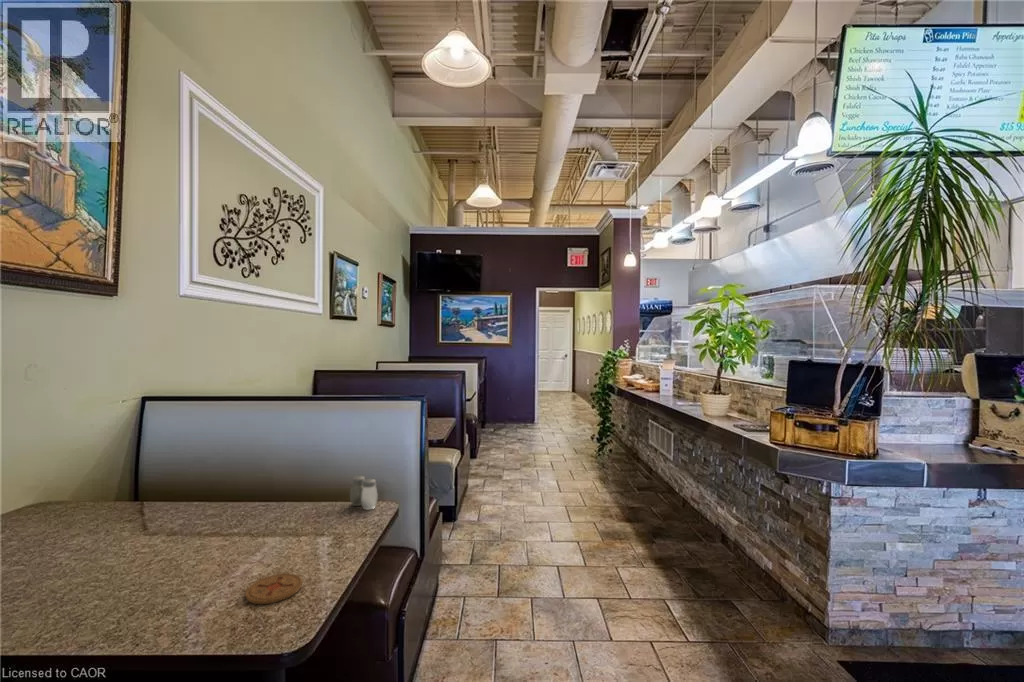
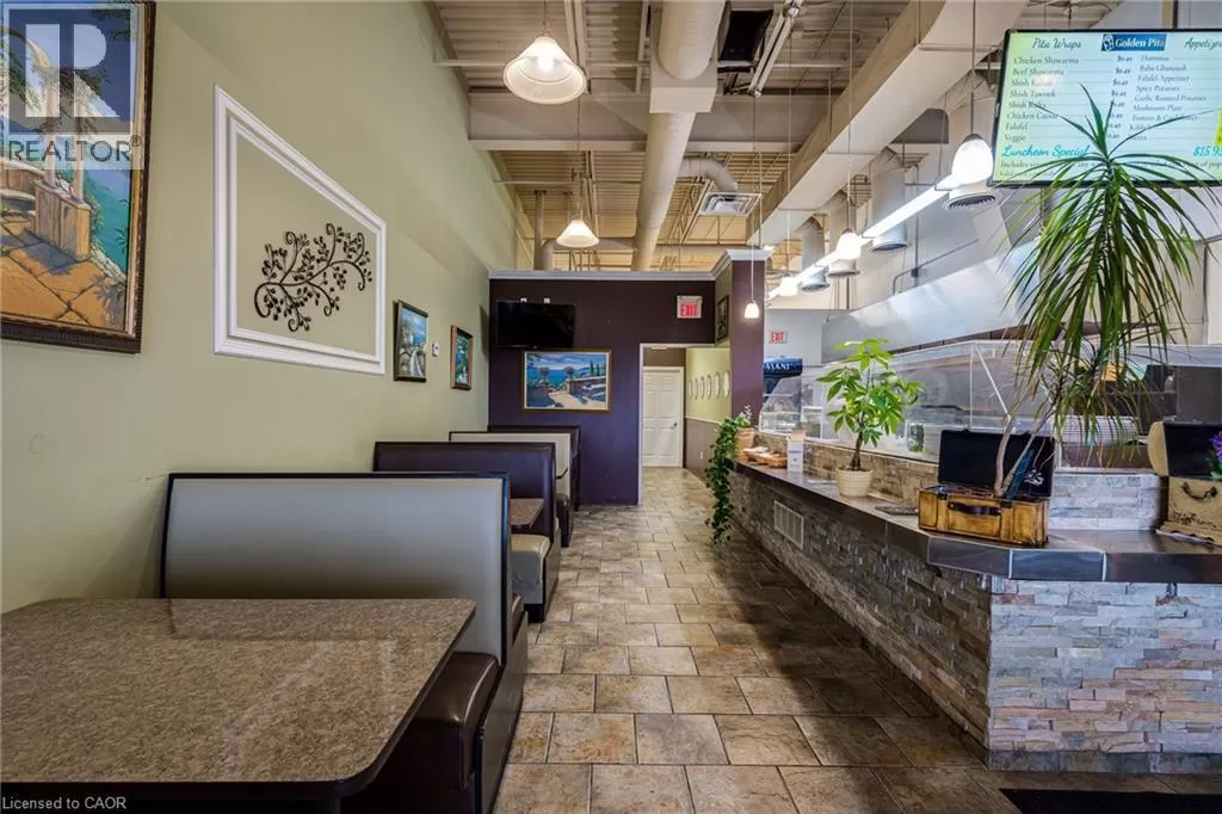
- coaster (274, 587)
- salt and pepper shaker (363, 491)
